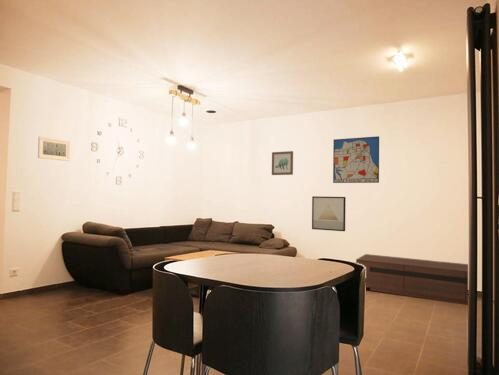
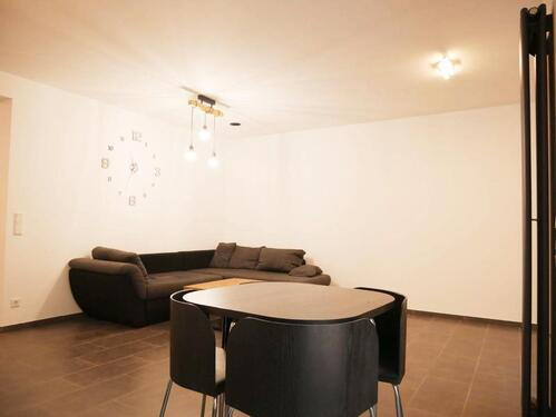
- wall art (355, 160)
- wall art (328, 213)
- wall art (282, 163)
- media console (435, 279)
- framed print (54, 149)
